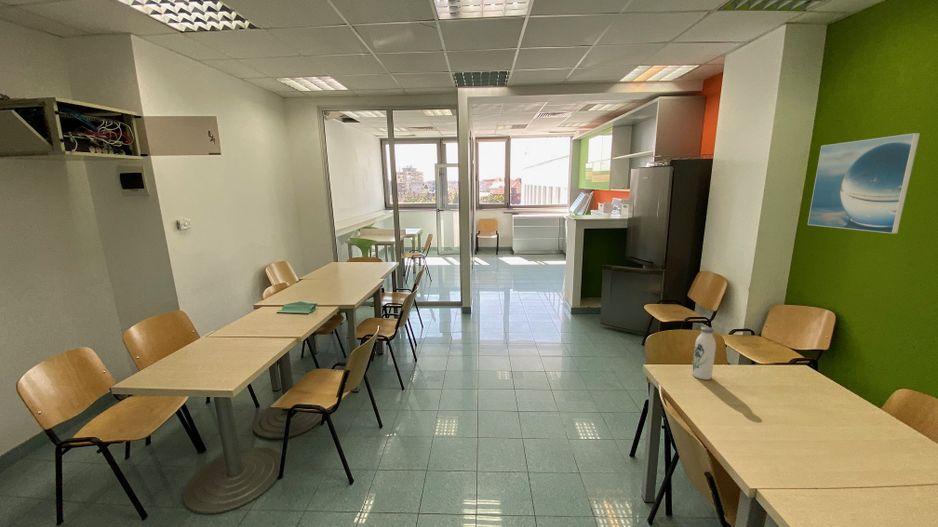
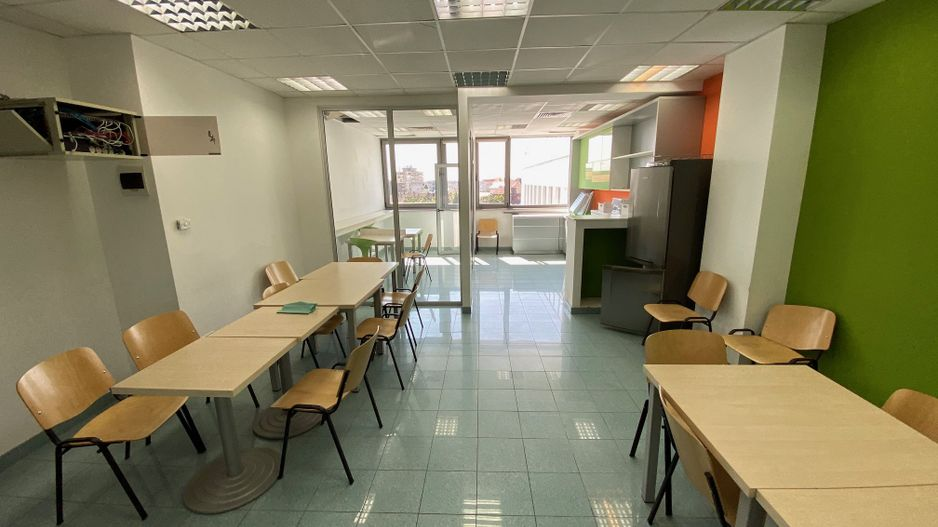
- water bottle (704, 352)
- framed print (855, 185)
